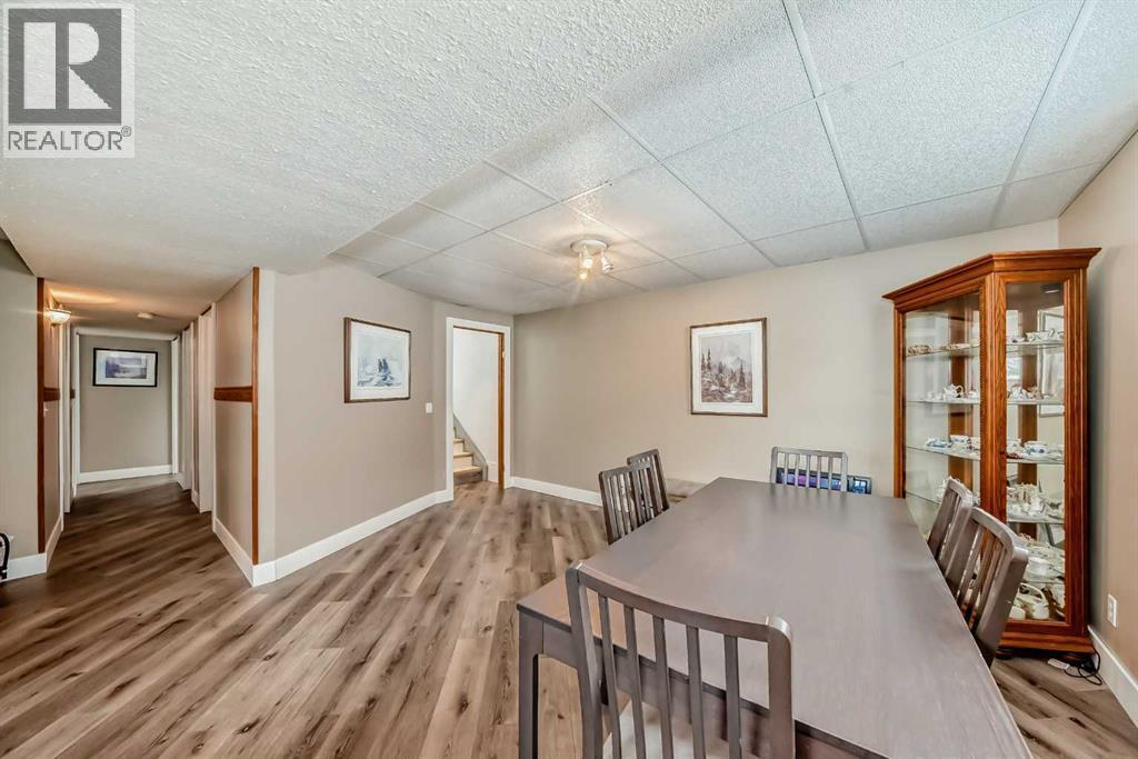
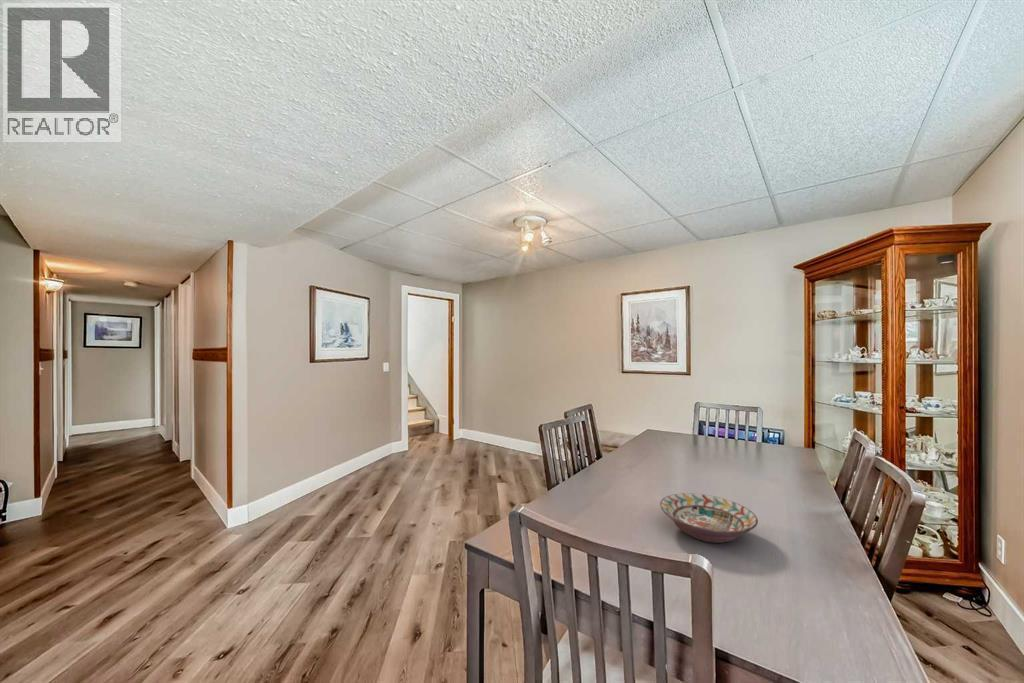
+ decorative bowl (706, 521)
